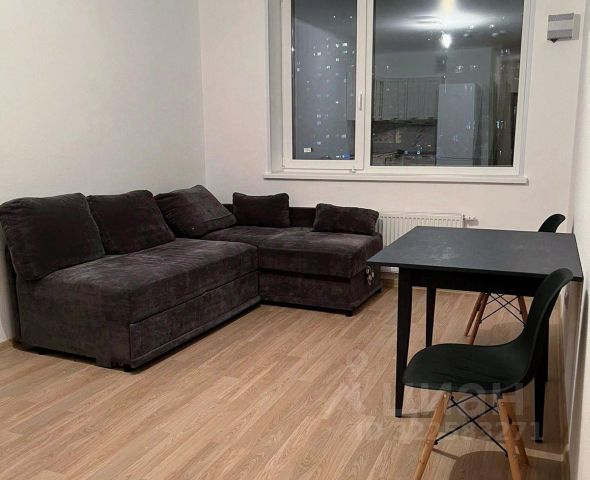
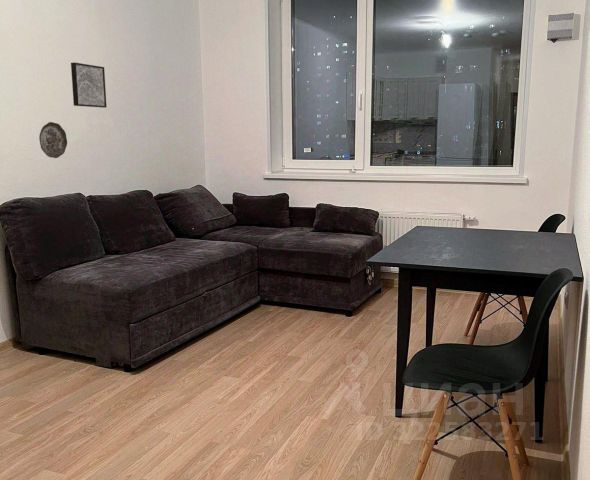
+ wall art (89, 85)
+ decorative plate (52, 140)
